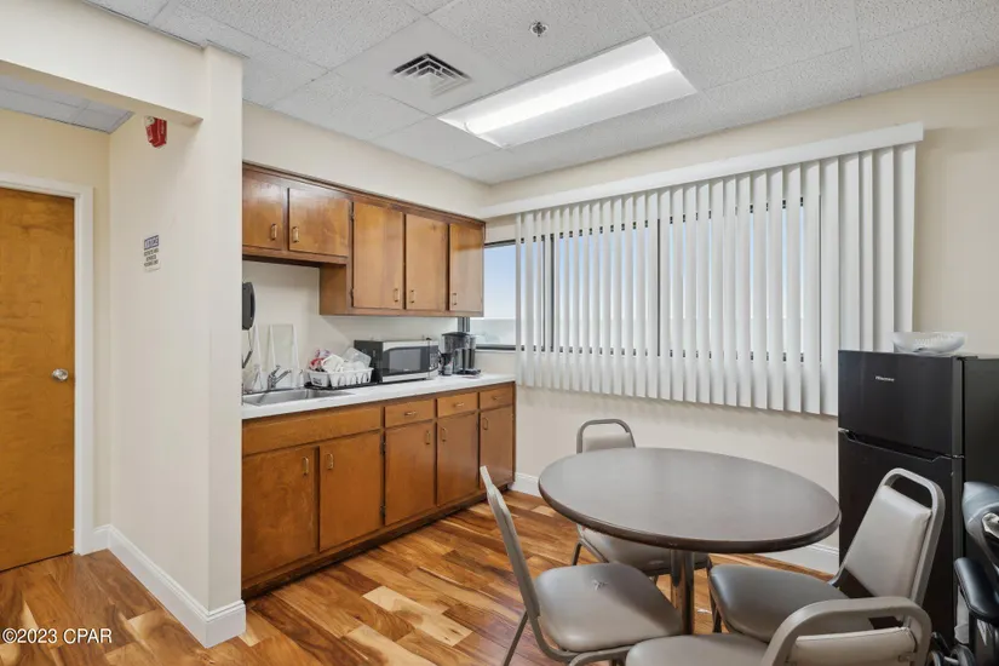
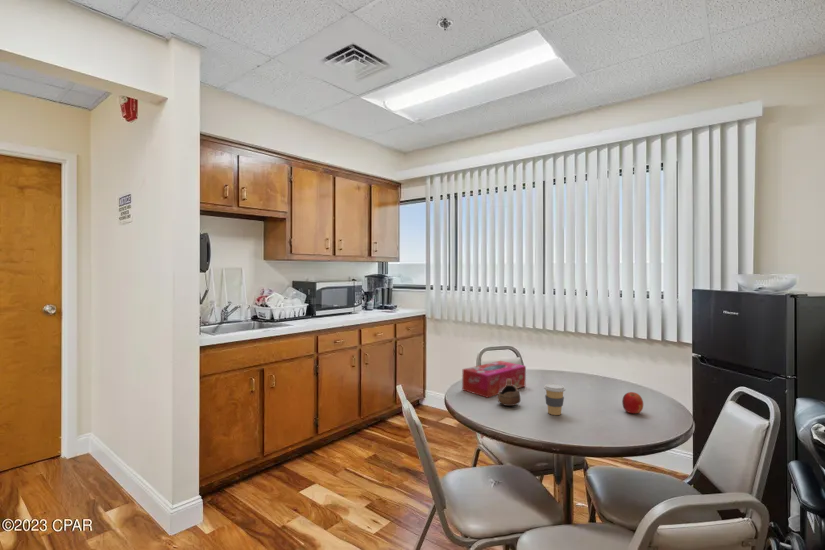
+ cup (510, 393)
+ fruit (632, 402)
+ coffee cup (554, 399)
+ tissue box (494, 377)
